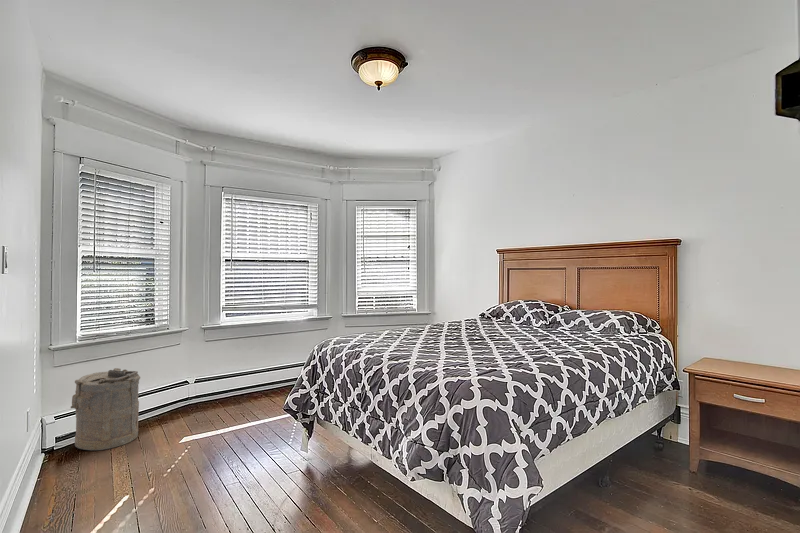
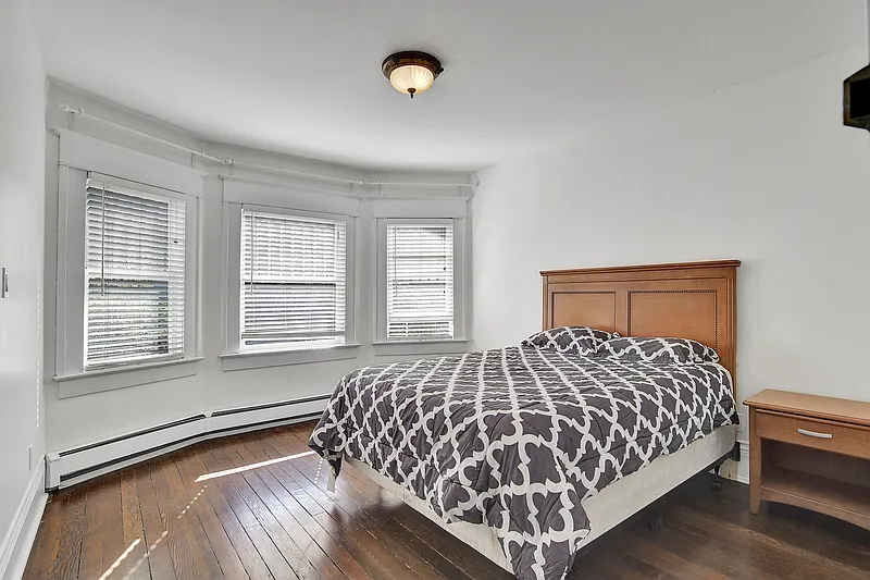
- laundry hamper (105, 405)
